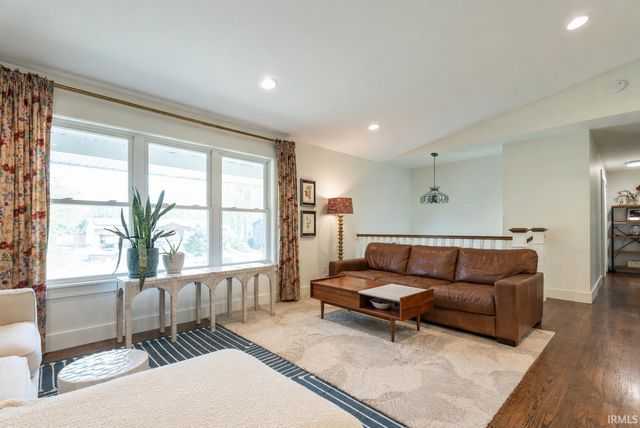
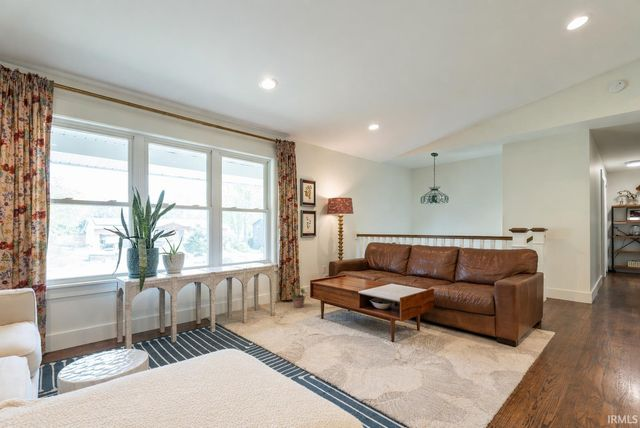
+ potted plant (297, 293)
